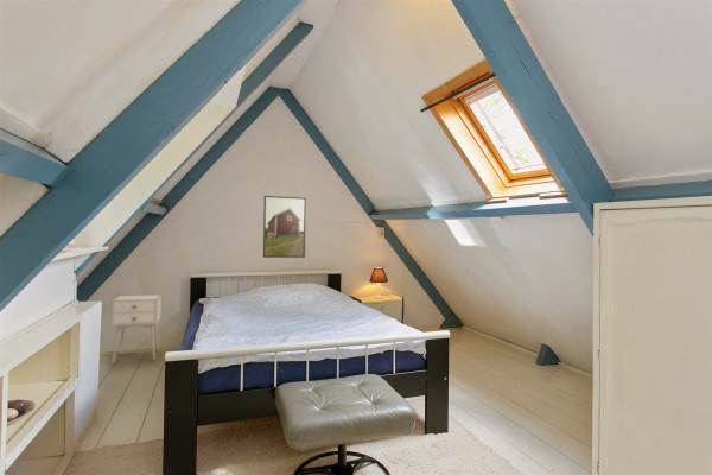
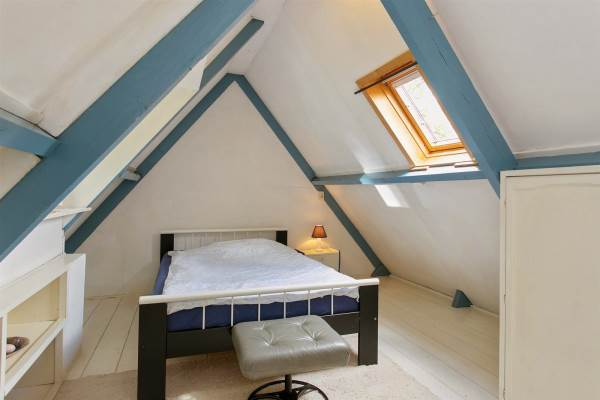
- nightstand (136, 324)
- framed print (285, 227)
